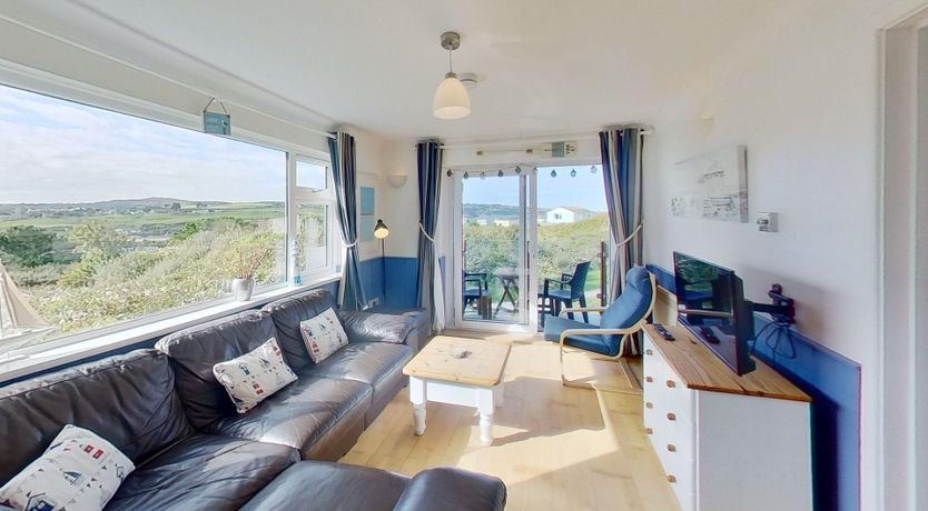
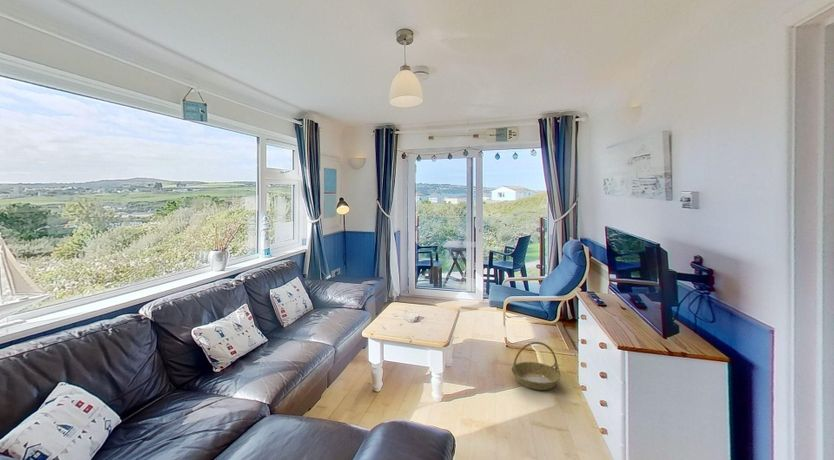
+ basket (535, 362)
